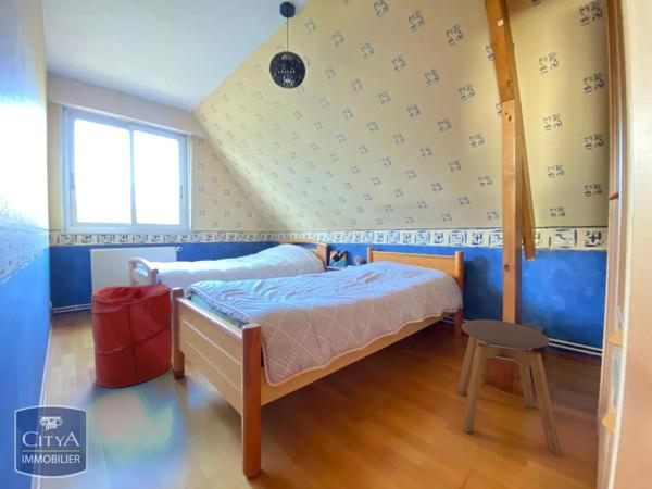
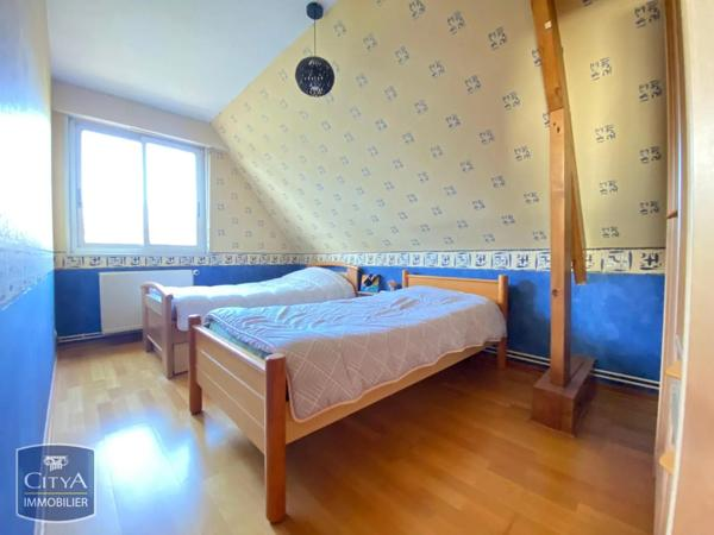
- laundry hamper (134, 329)
- stool (501, 358)
